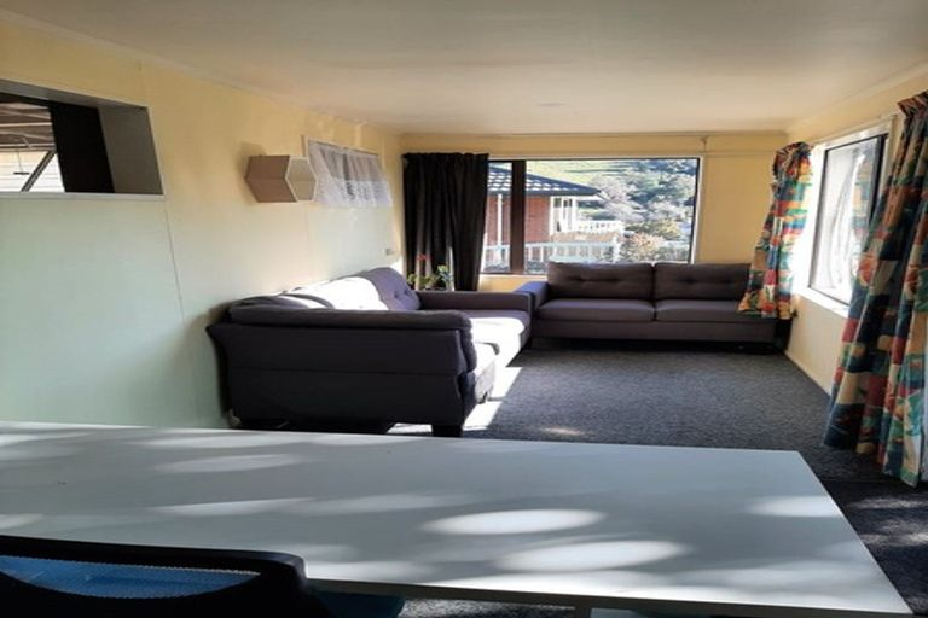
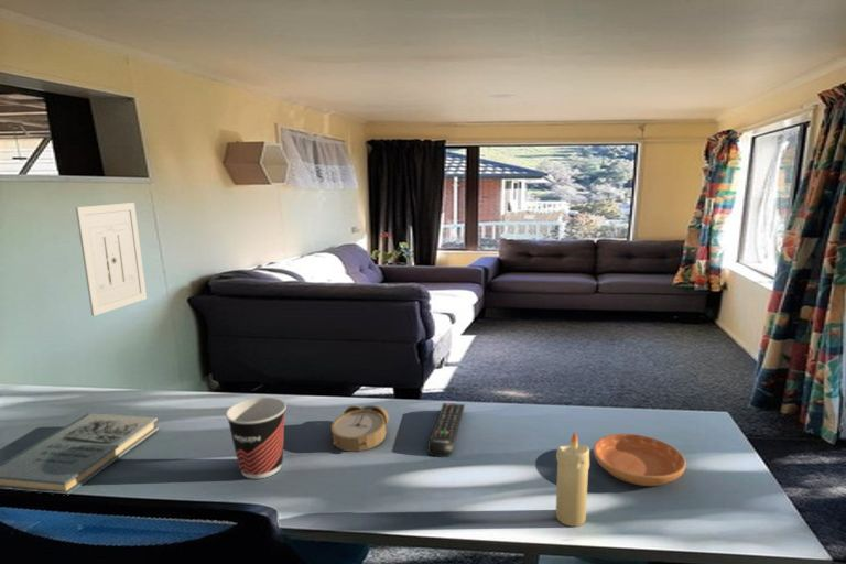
+ book (77, 449)
+ alarm clock (361, 423)
+ saucer (638, 459)
+ cup (259, 438)
+ wall art (113, 257)
+ candle (572, 475)
+ remote control (447, 425)
